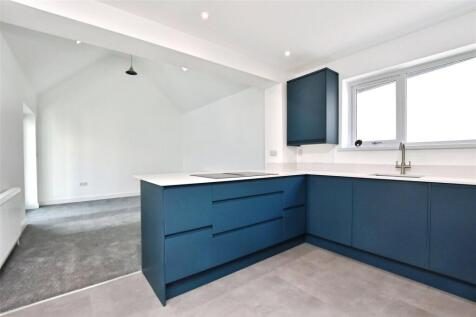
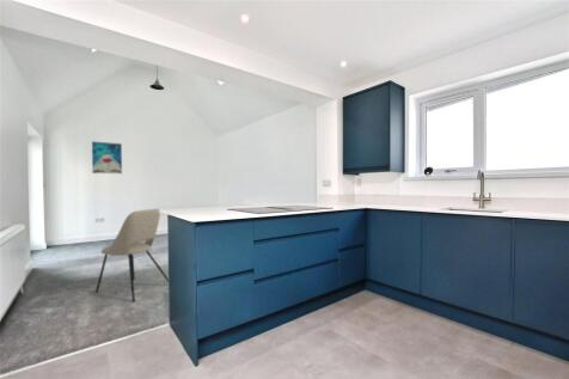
+ wall art (106, 158)
+ dining chair (133, 249)
